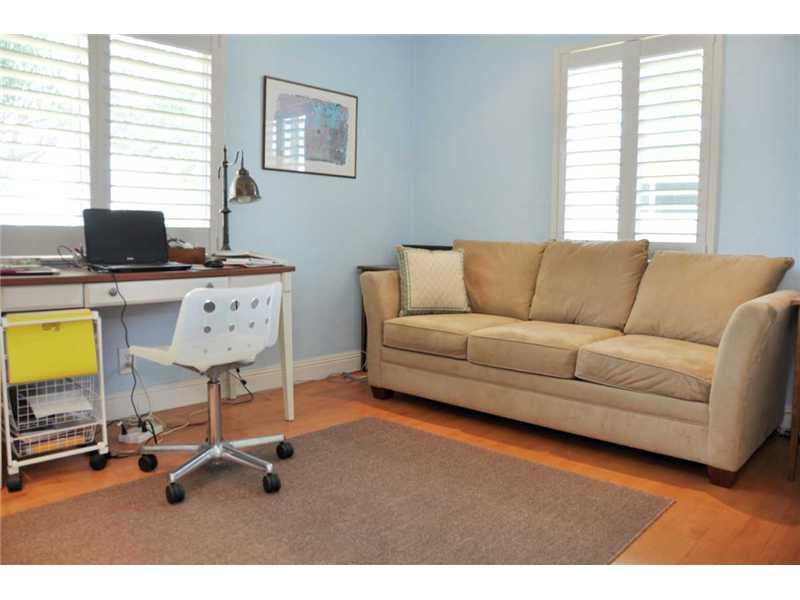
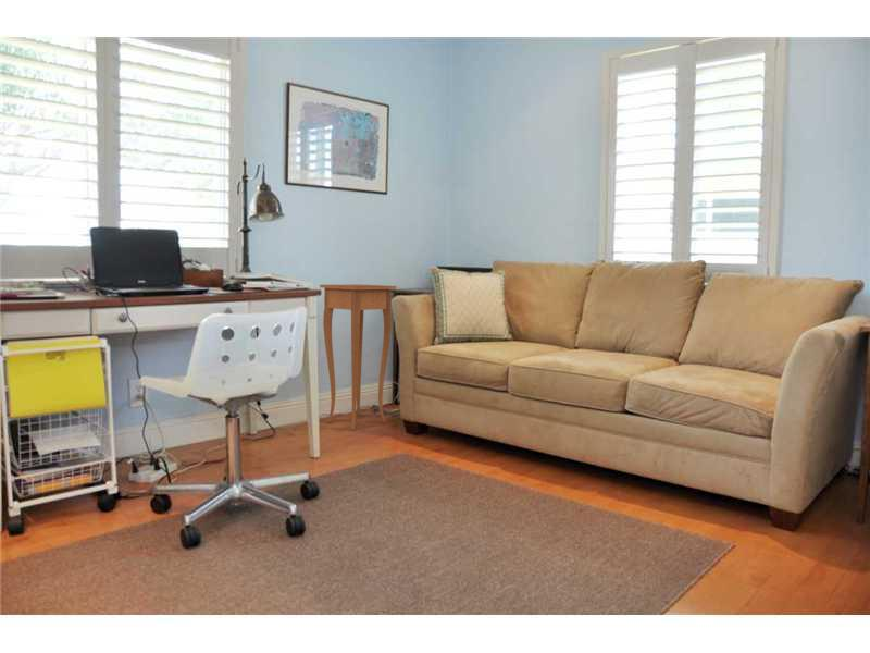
+ side table (357, 354)
